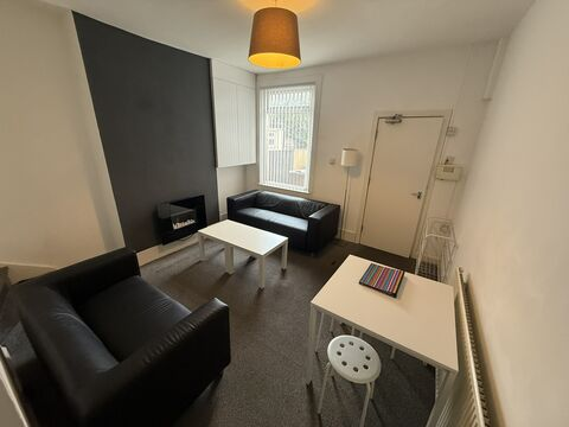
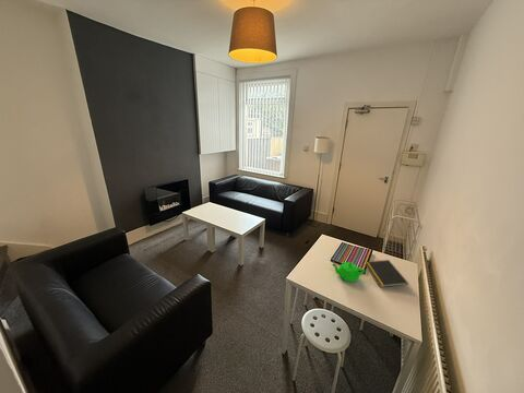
+ notepad (384, 272)
+ teapot (347, 270)
